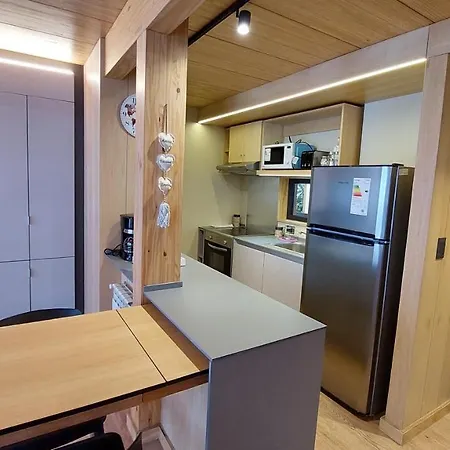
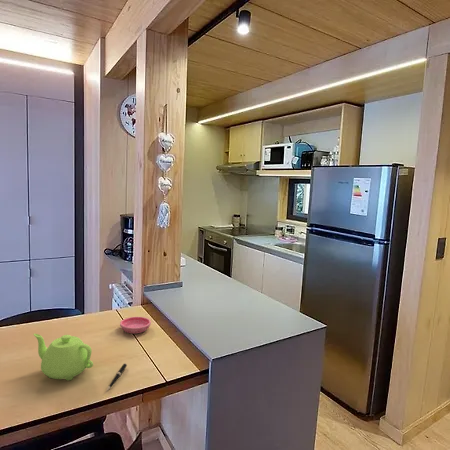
+ teapot (63, 354)
+ saucer (135, 325)
+ pen (116, 376)
